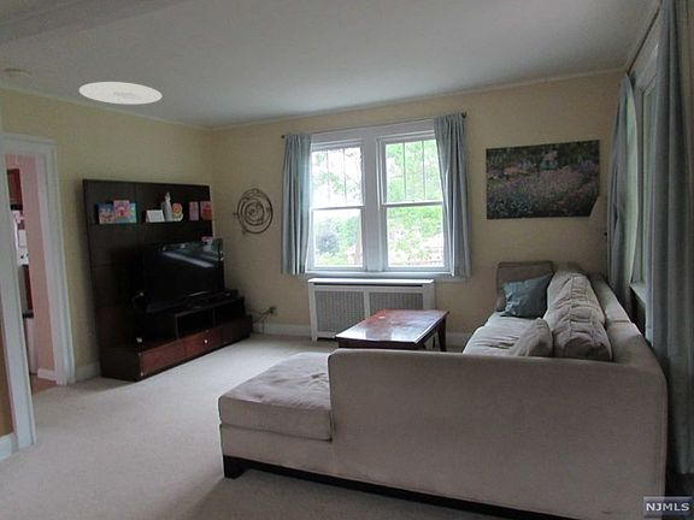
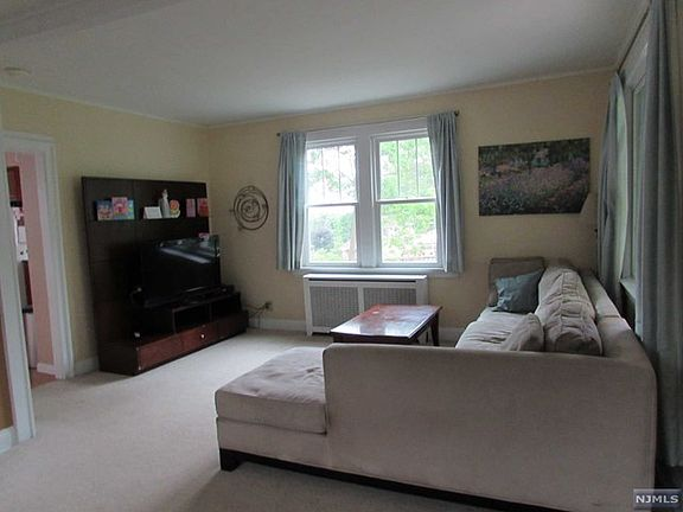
- ceiling light (120, 90)
